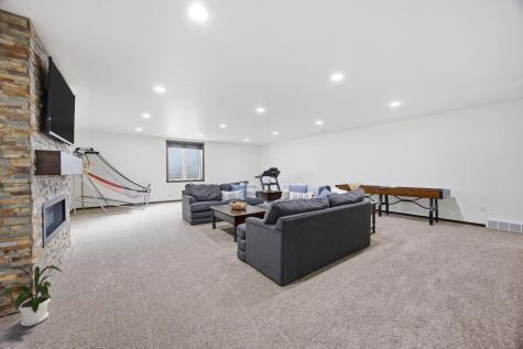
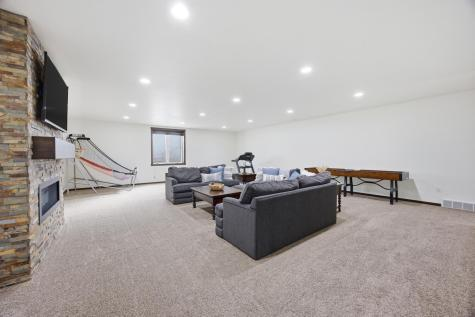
- house plant (31, 292)
